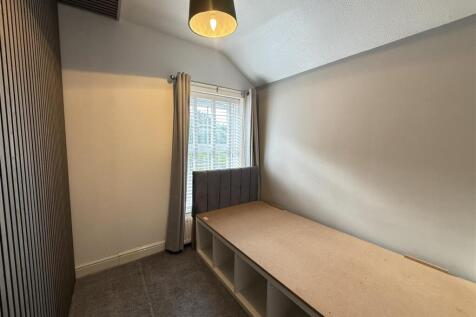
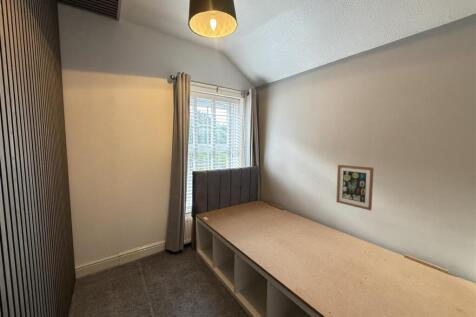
+ wall art (353, 186)
